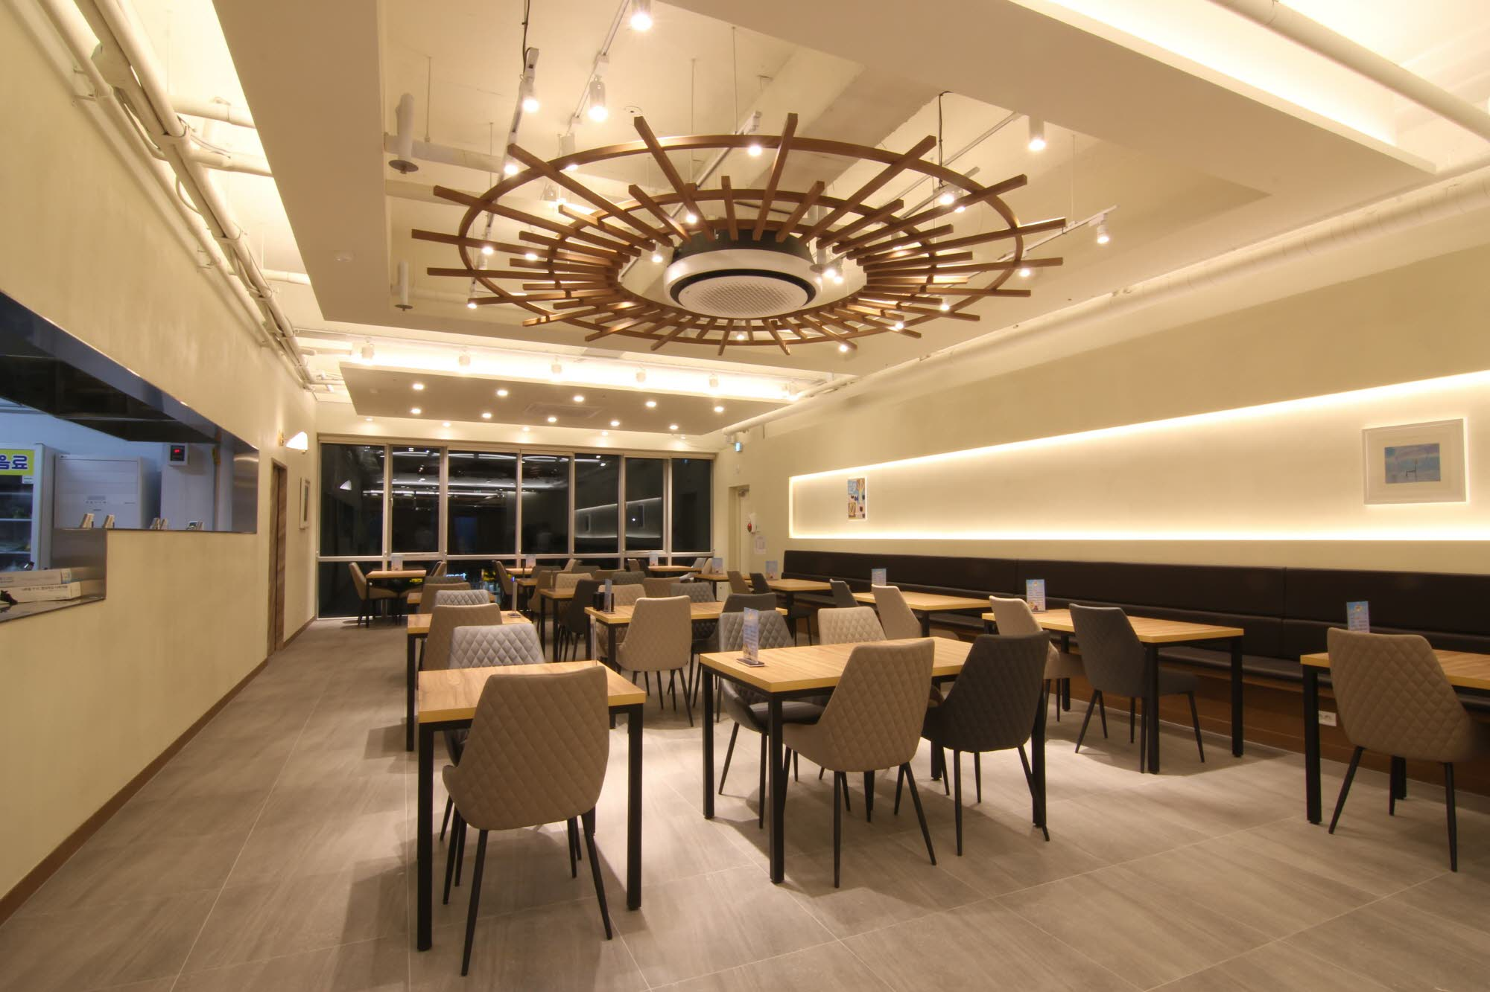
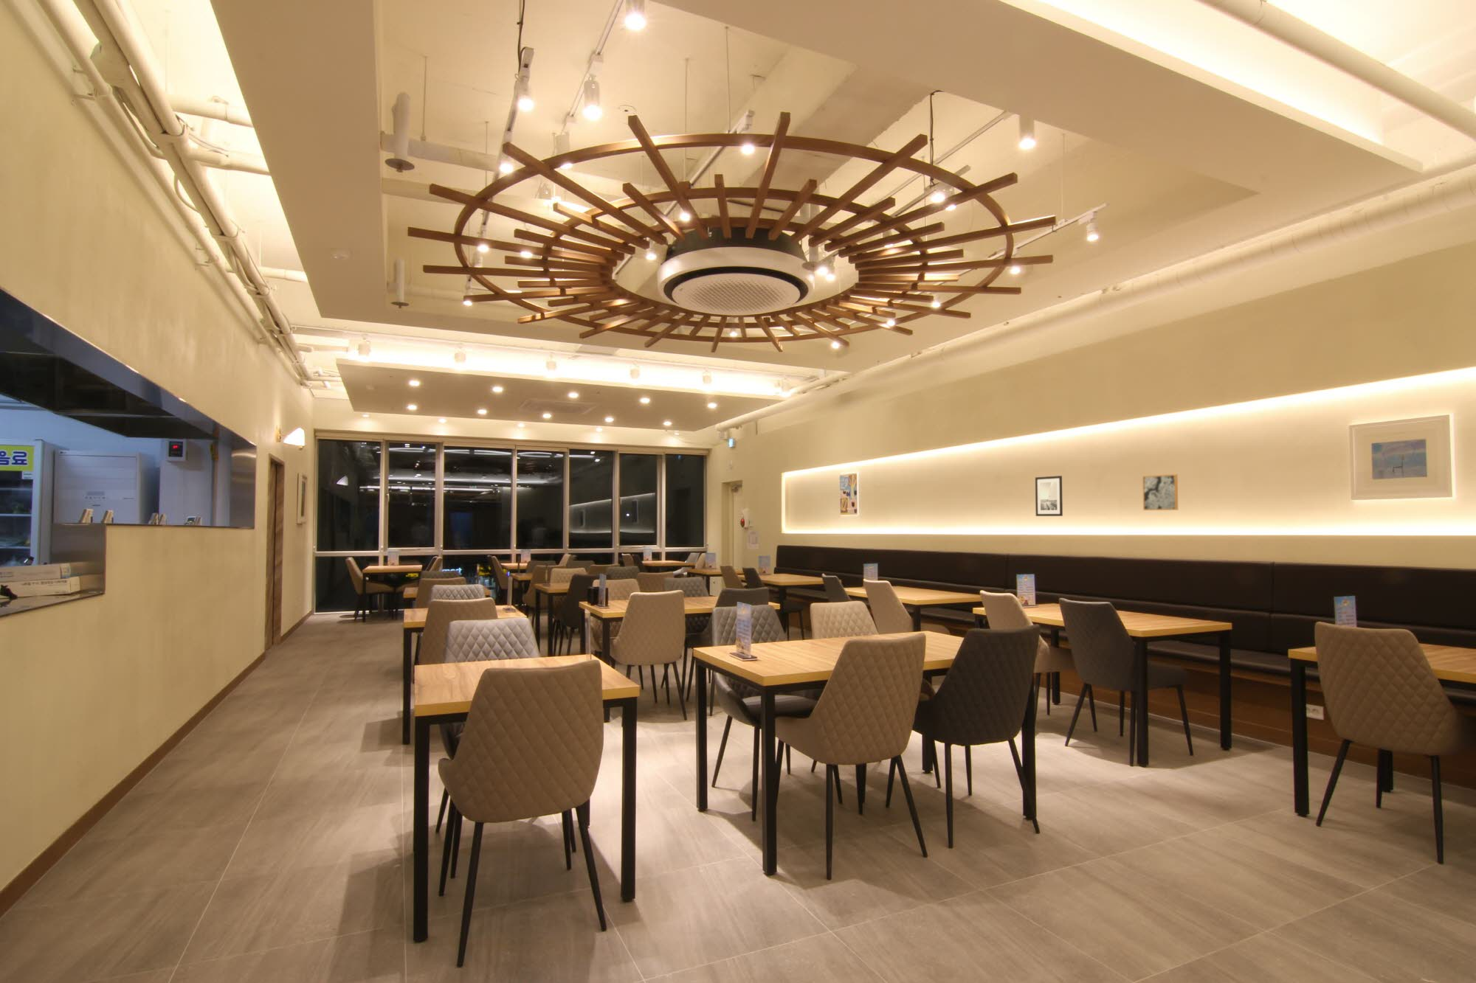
+ wall art (1159, 493)
+ wall art (1048, 496)
